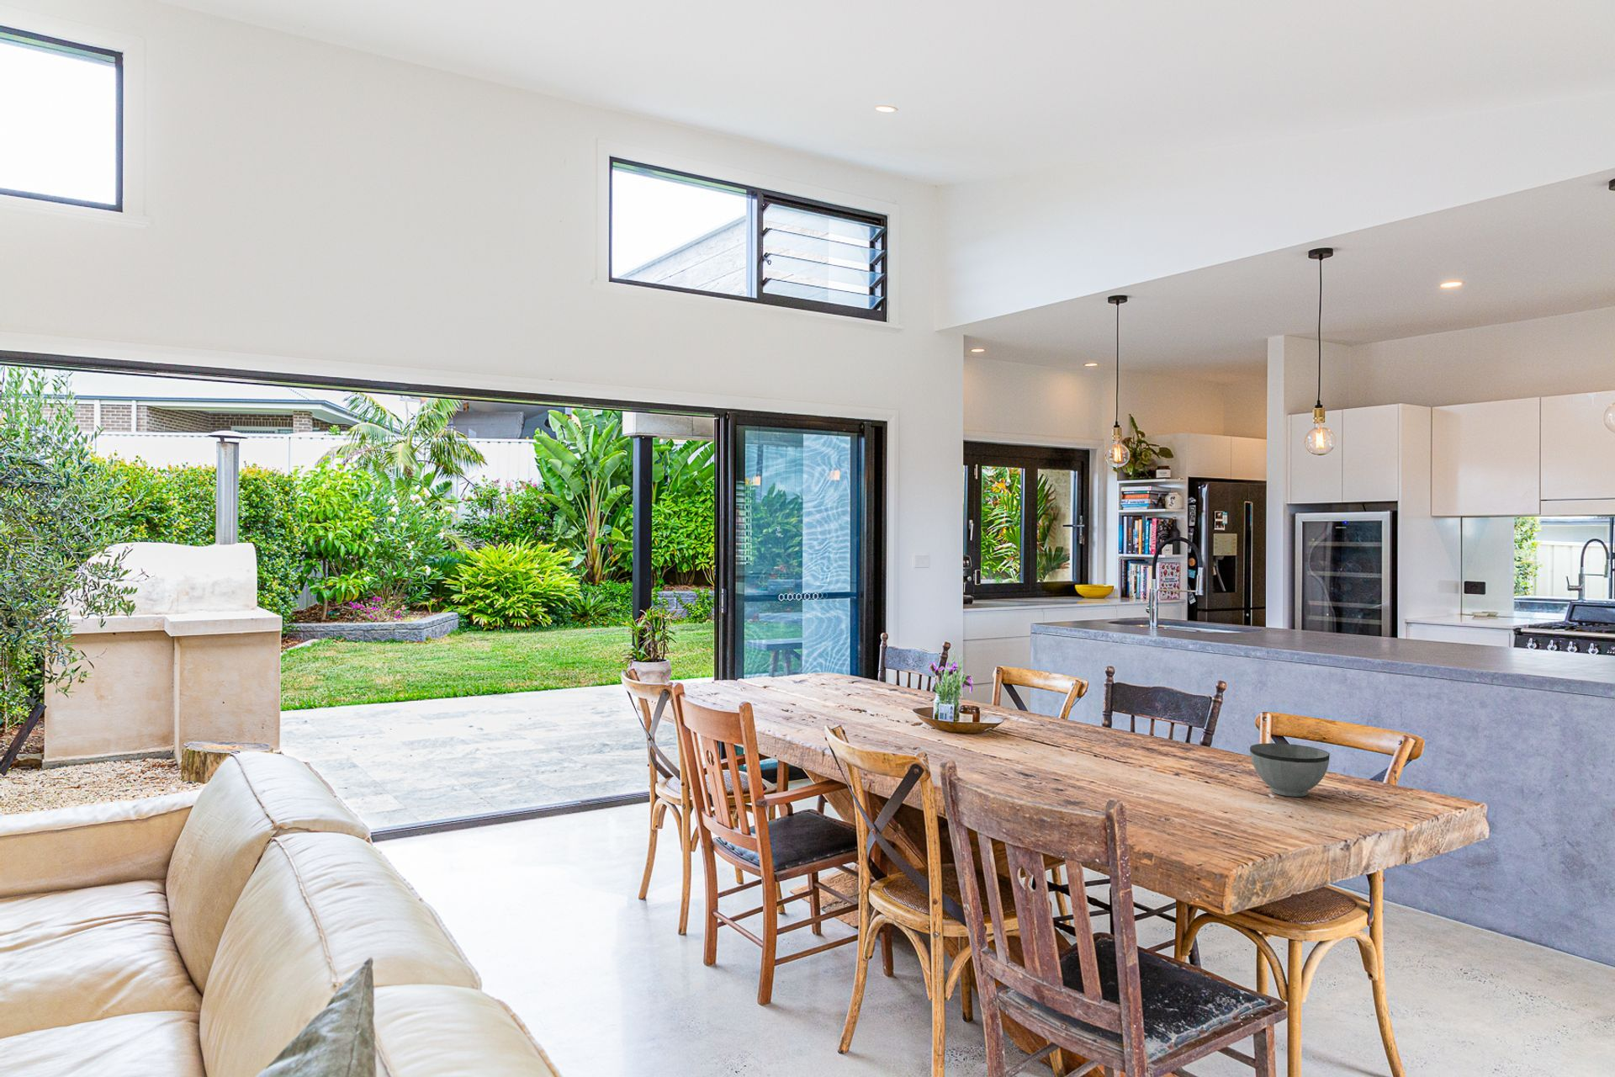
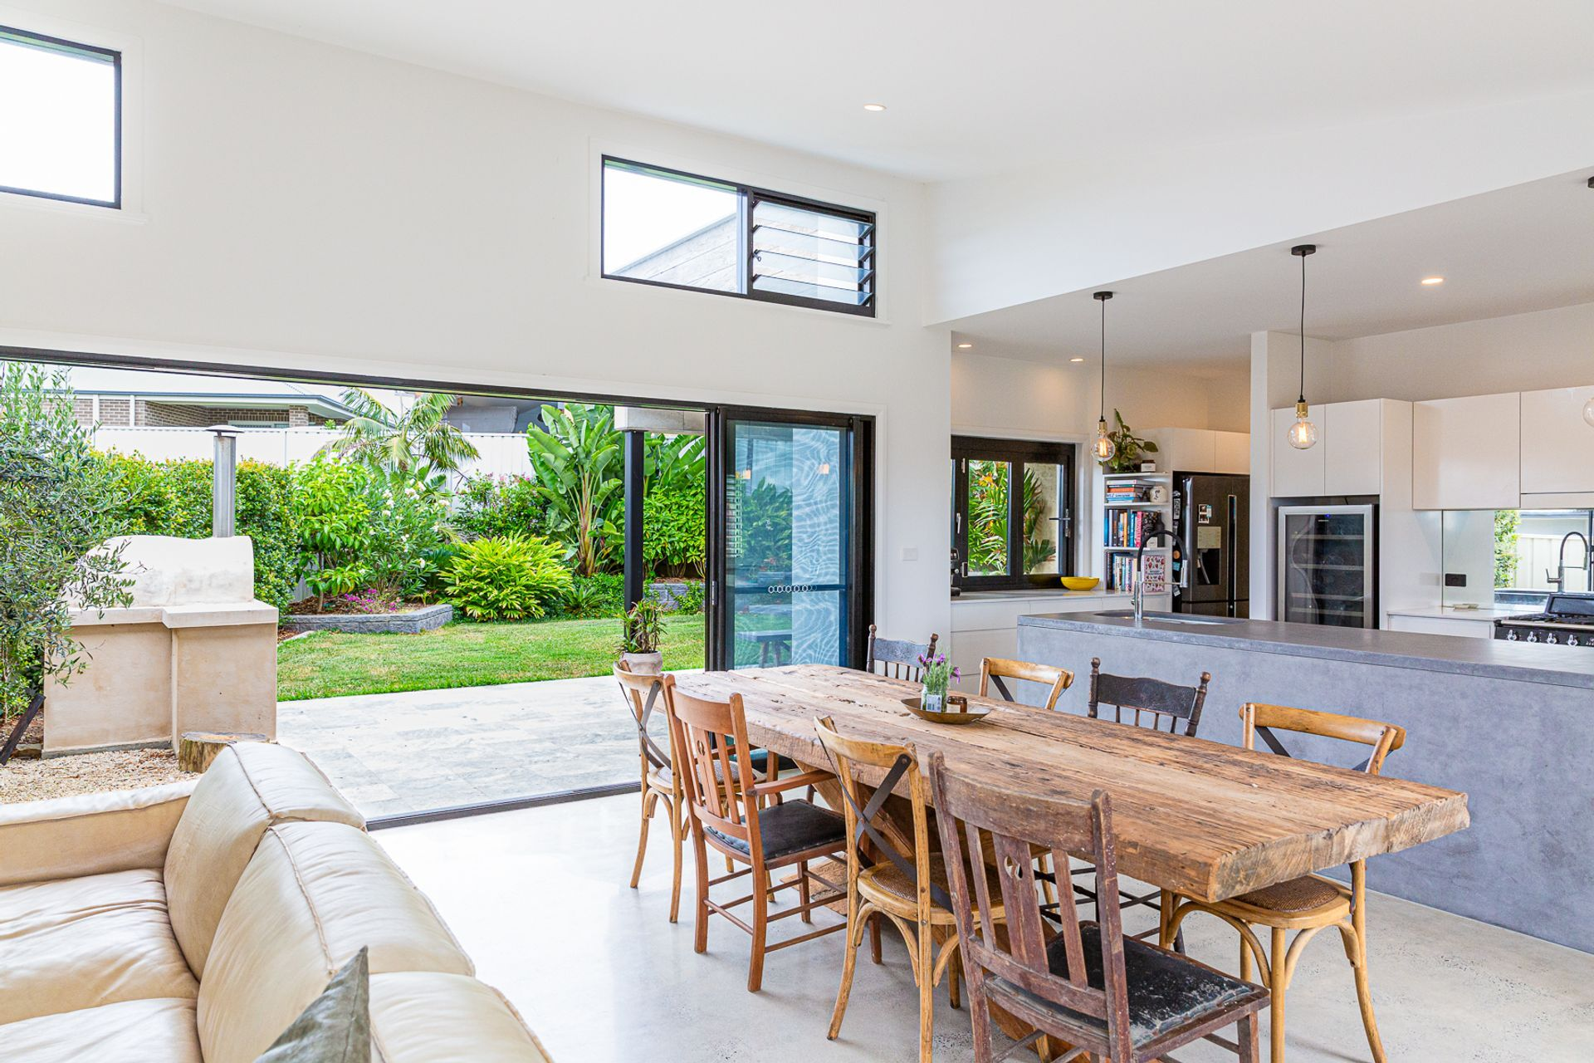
- bowl (1288, 770)
